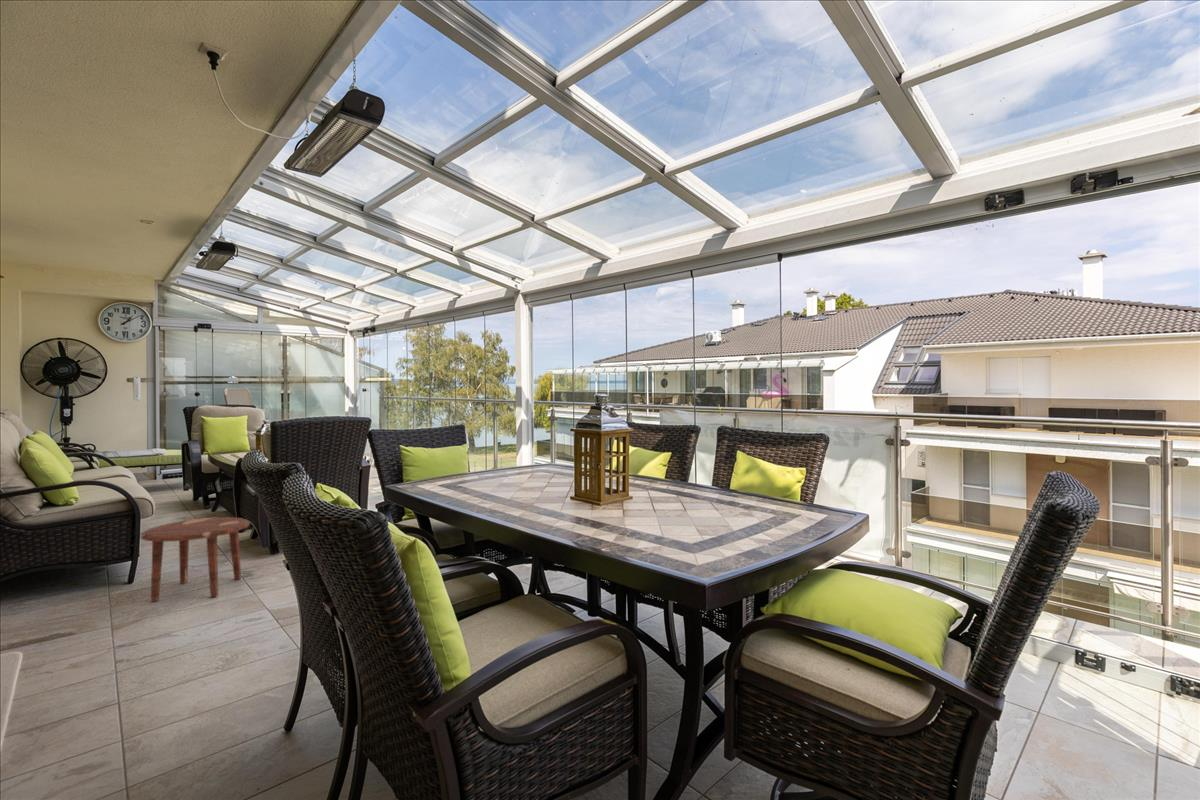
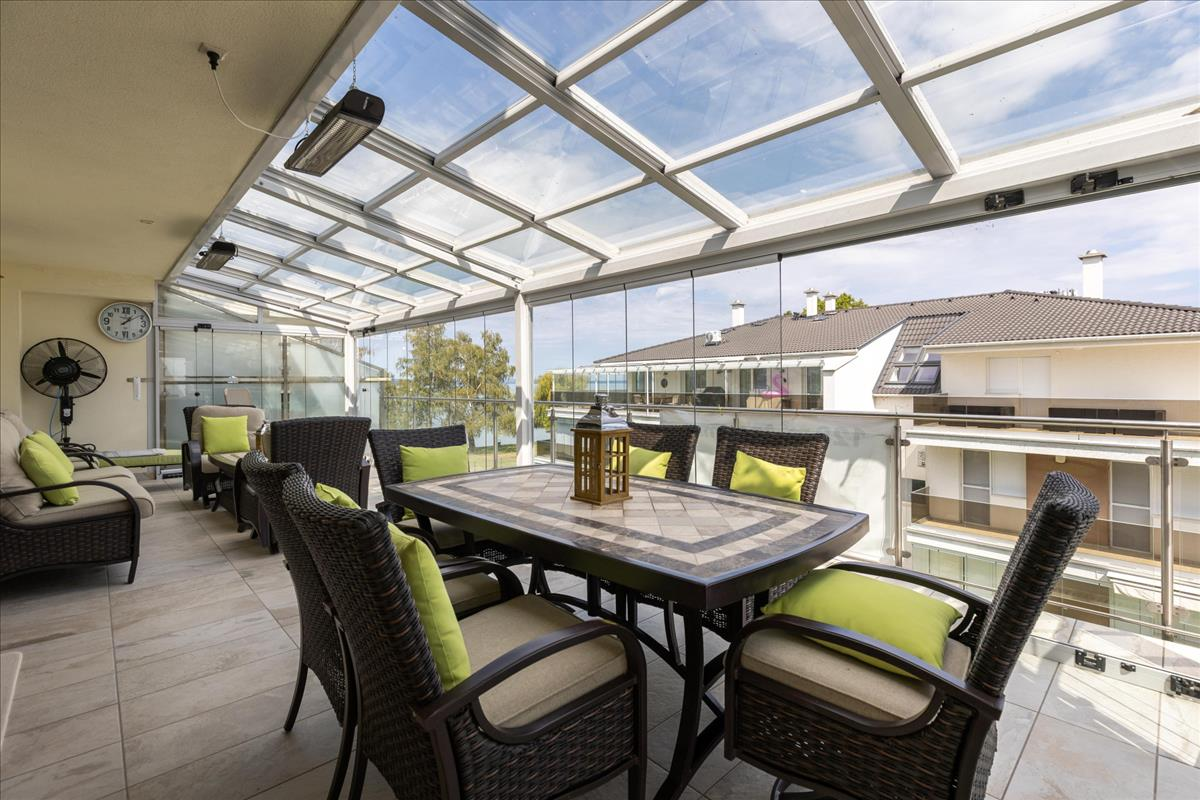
- side table (187, 557)
